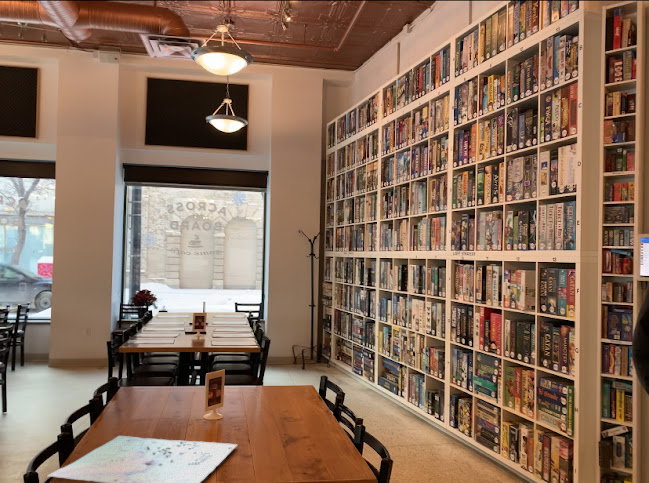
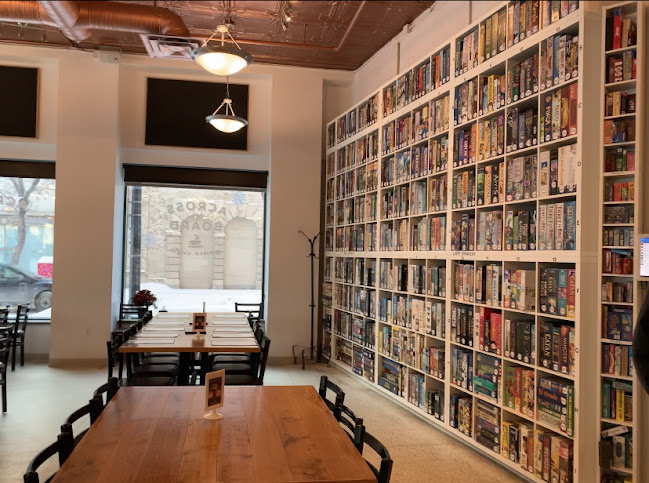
- board game (150, 458)
